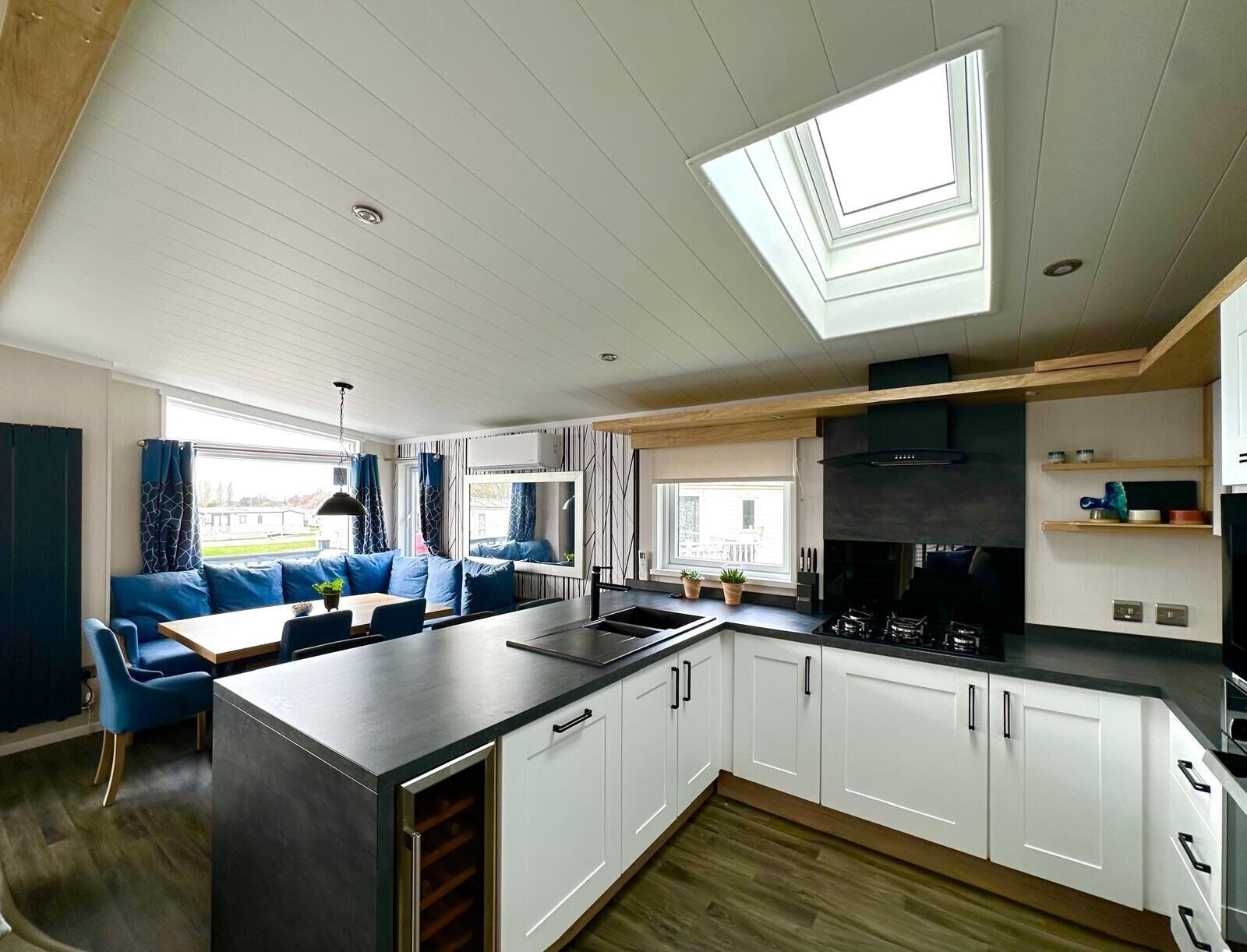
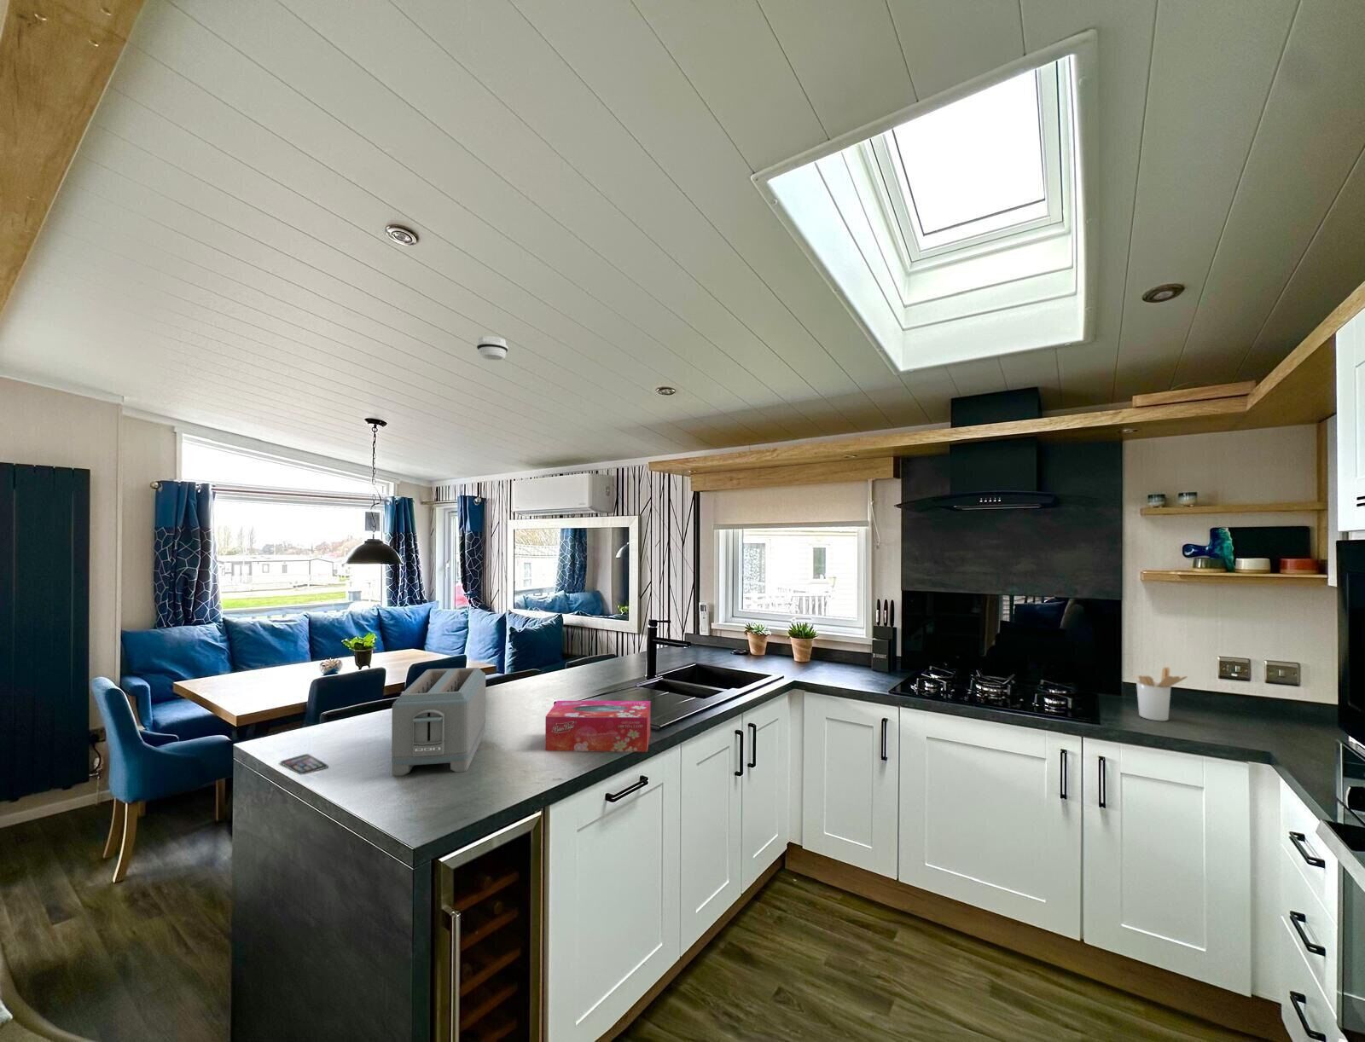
+ smartphone (303, 764)
+ tissue box (600, 725)
+ utensil holder (1160, 694)
+ toaster (441, 718)
+ smoke detector (493, 348)
